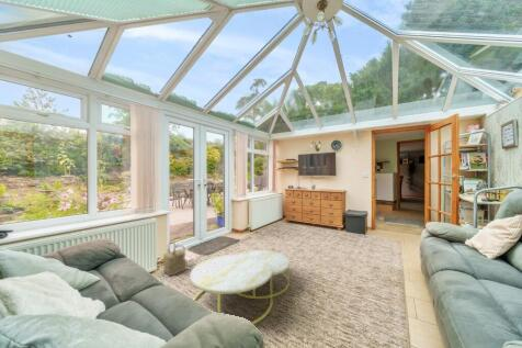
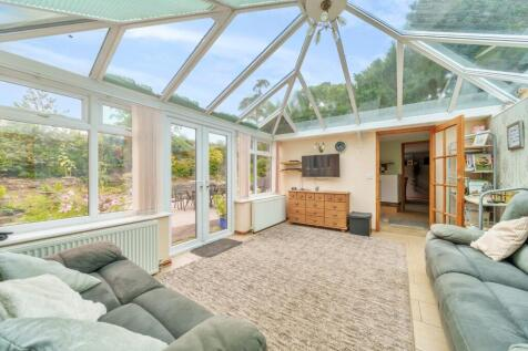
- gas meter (175, 257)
- coffee table (246, 277)
